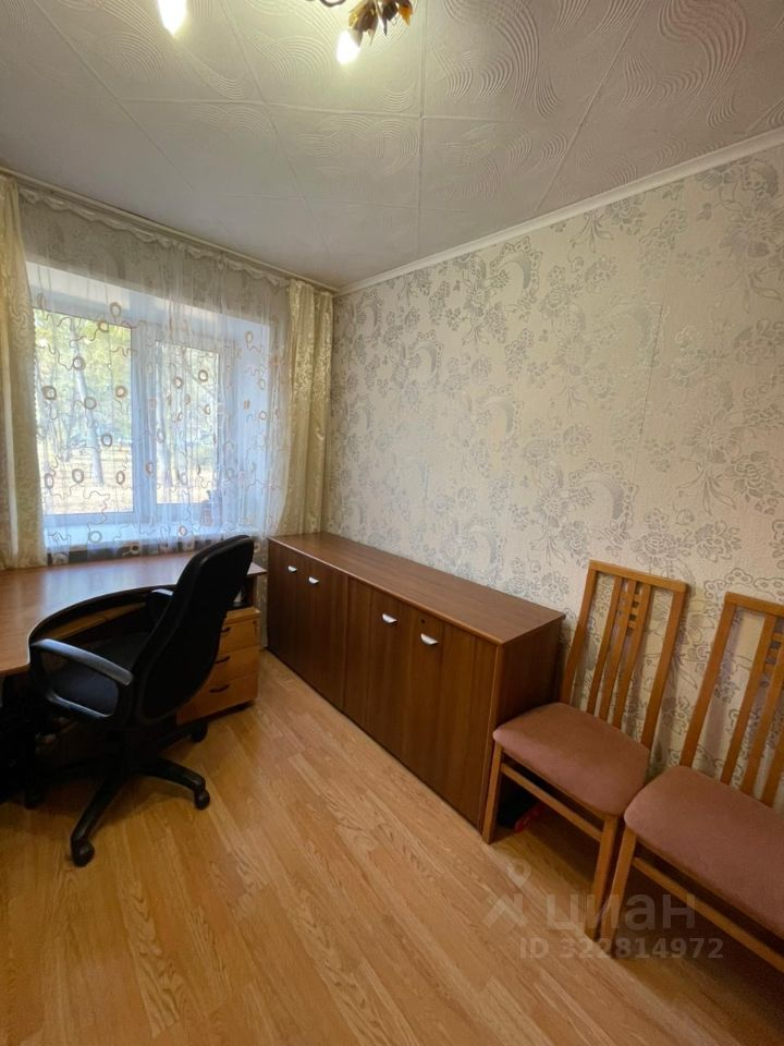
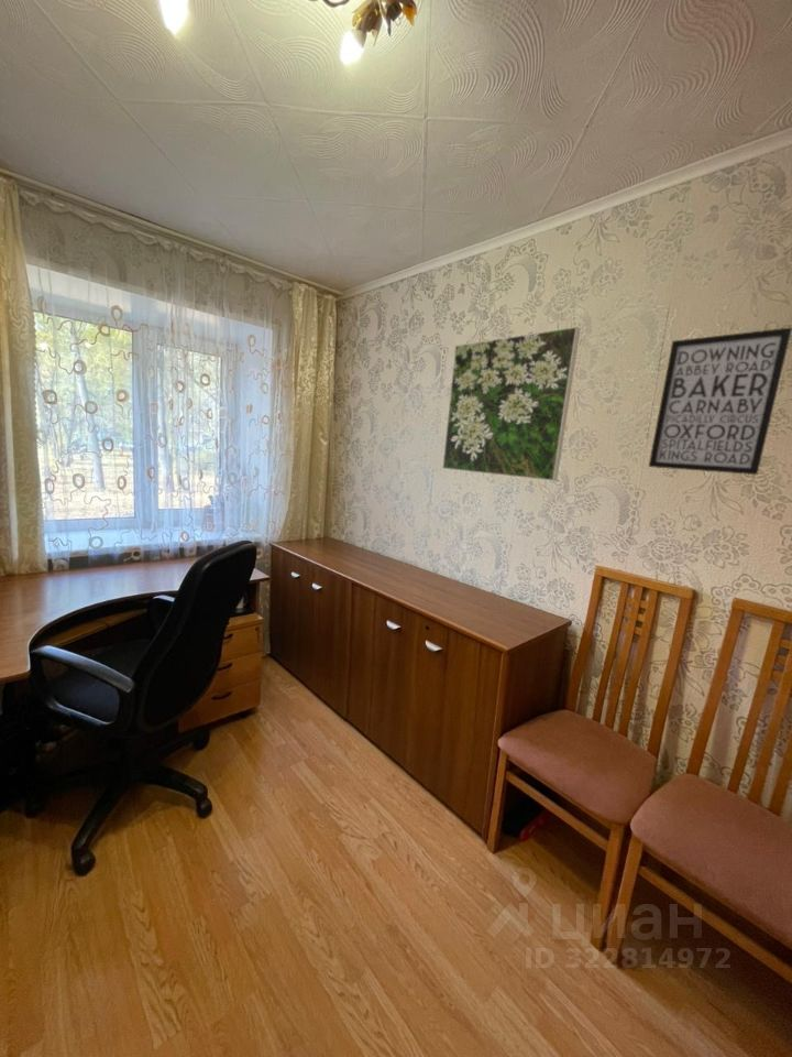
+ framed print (502, 407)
+ wall art (713, 404)
